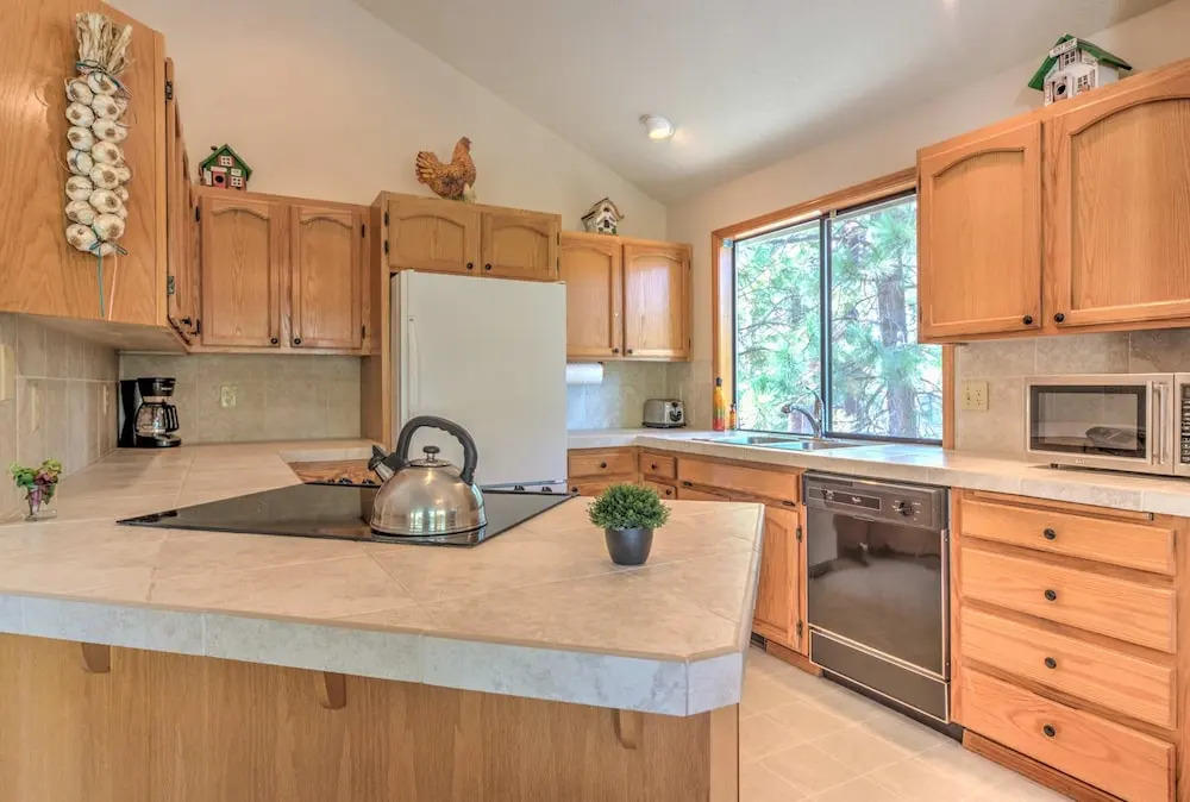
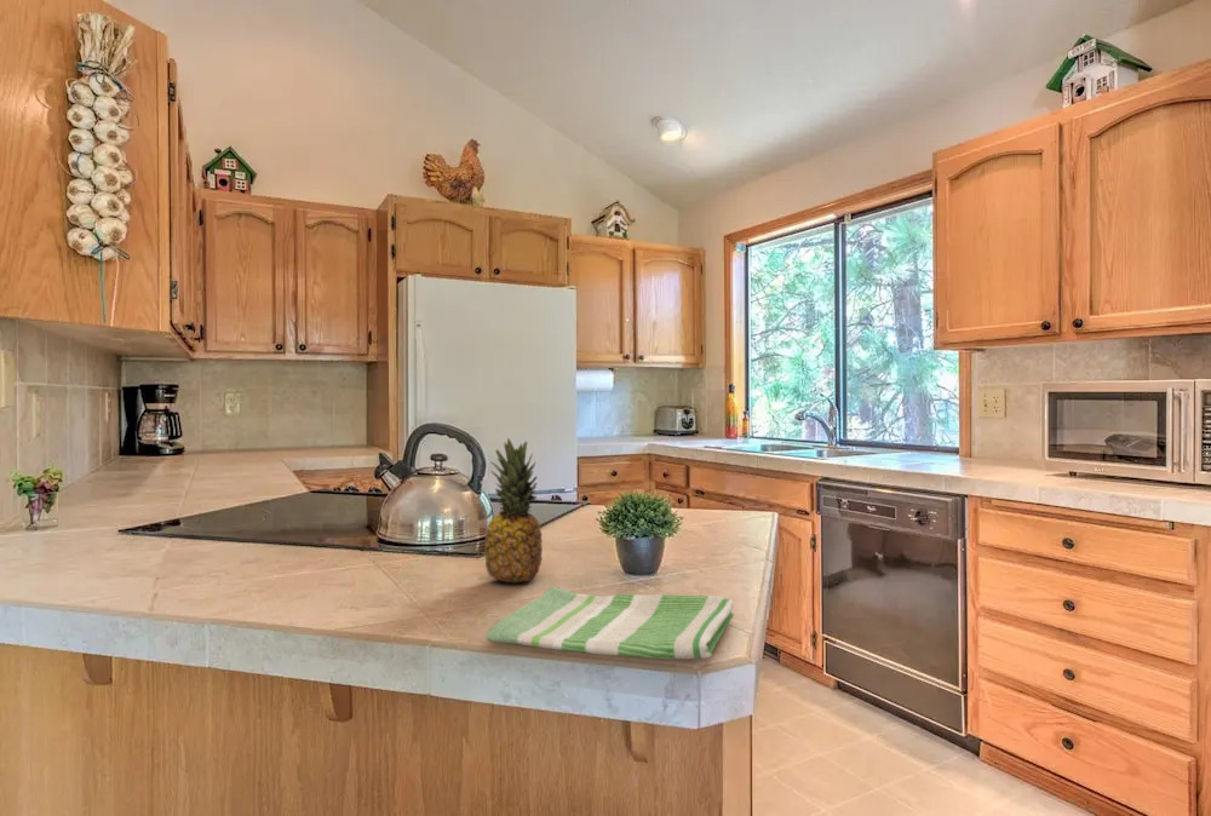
+ fruit (513, 507)
+ dish towel (618, 619)
